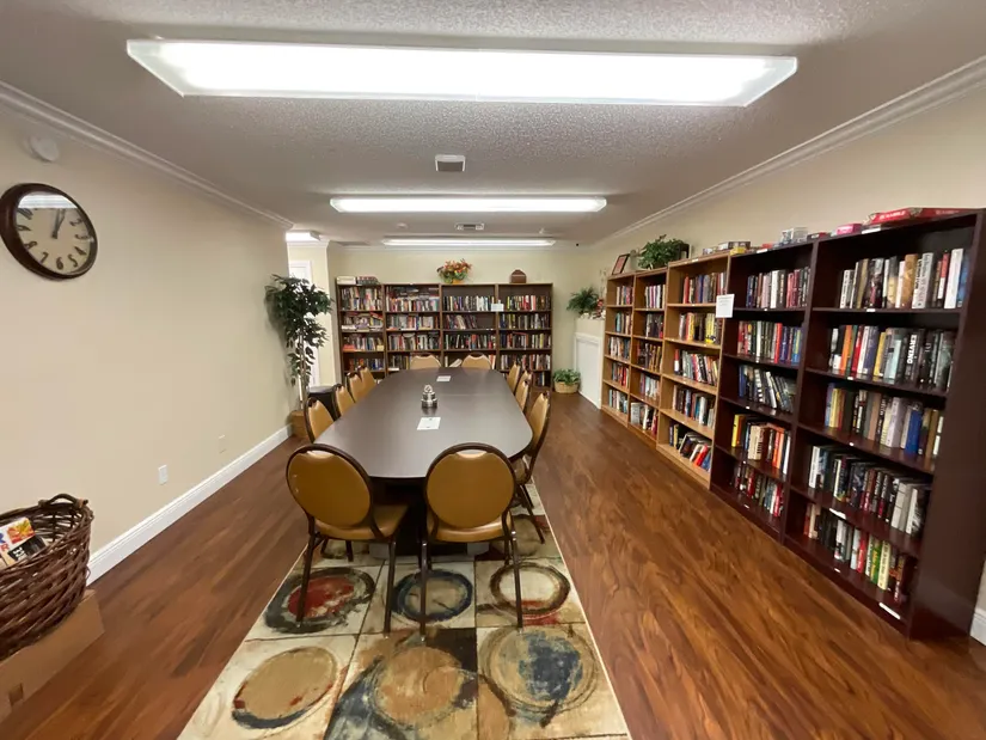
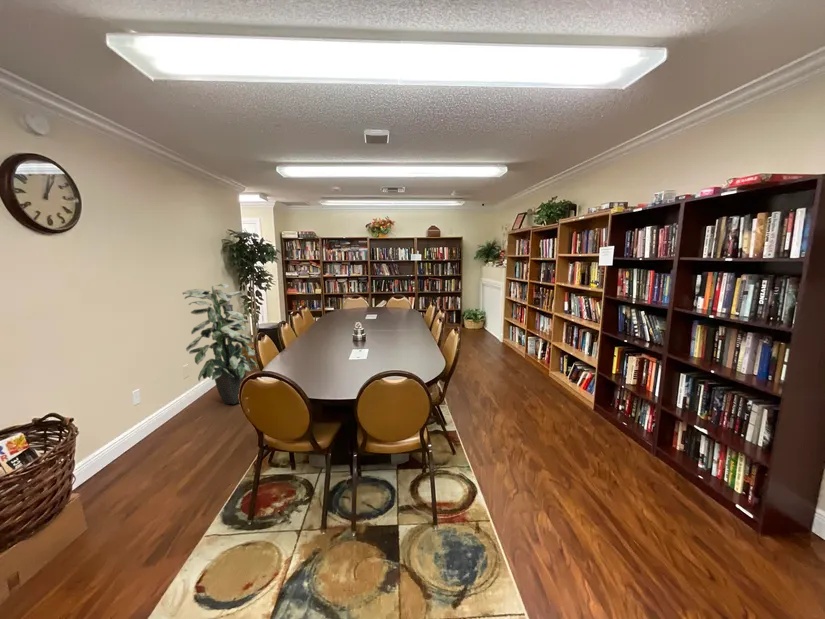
+ indoor plant (223, 344)
